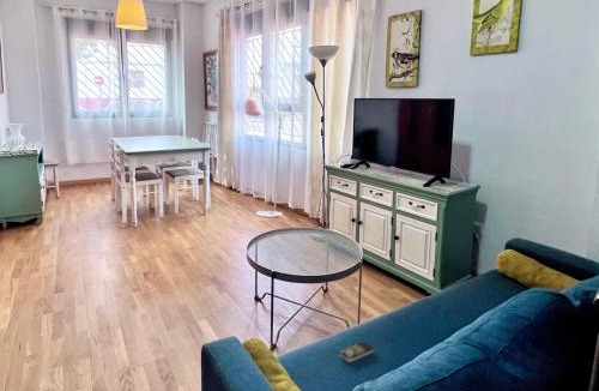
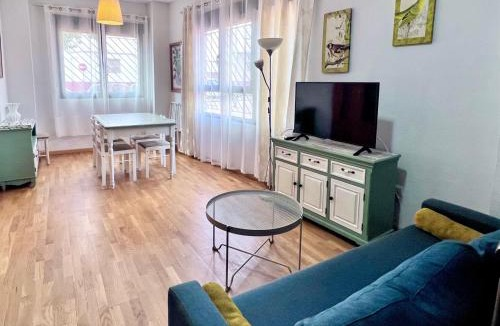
- remote control (356, 351)
- floor lamp (277, 150)
